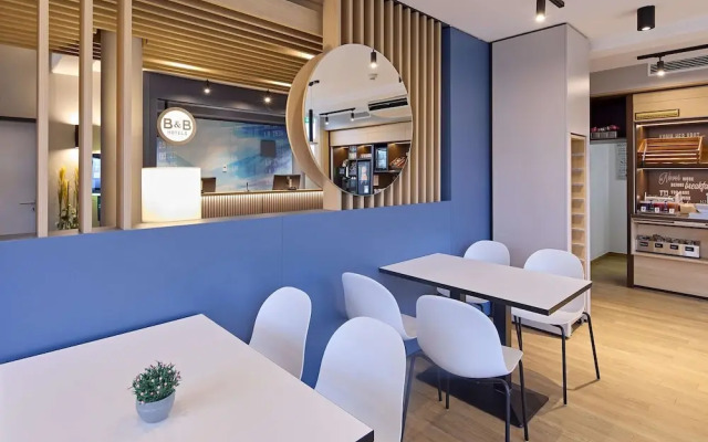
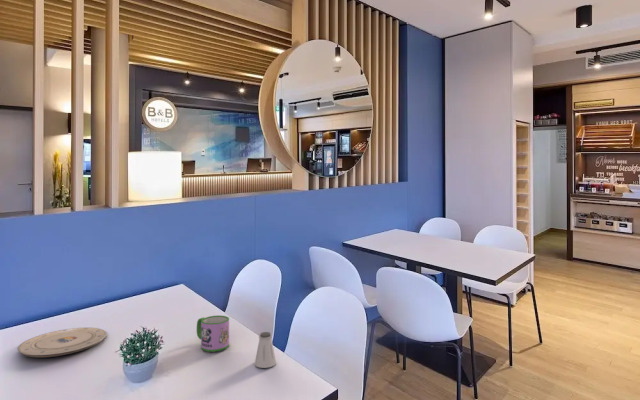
+ saltshaker (265, 348)
+ plate (64, 341)
+ mug (211, 331)
